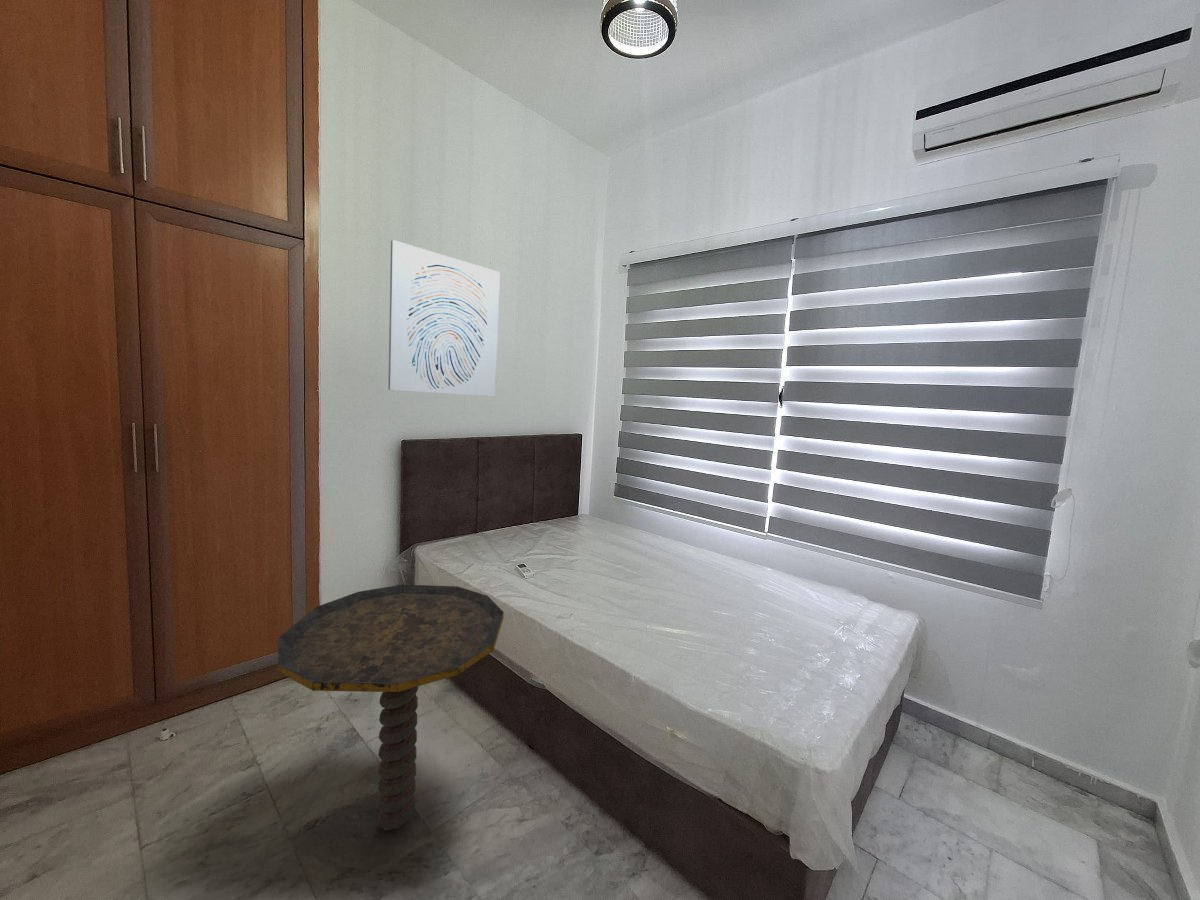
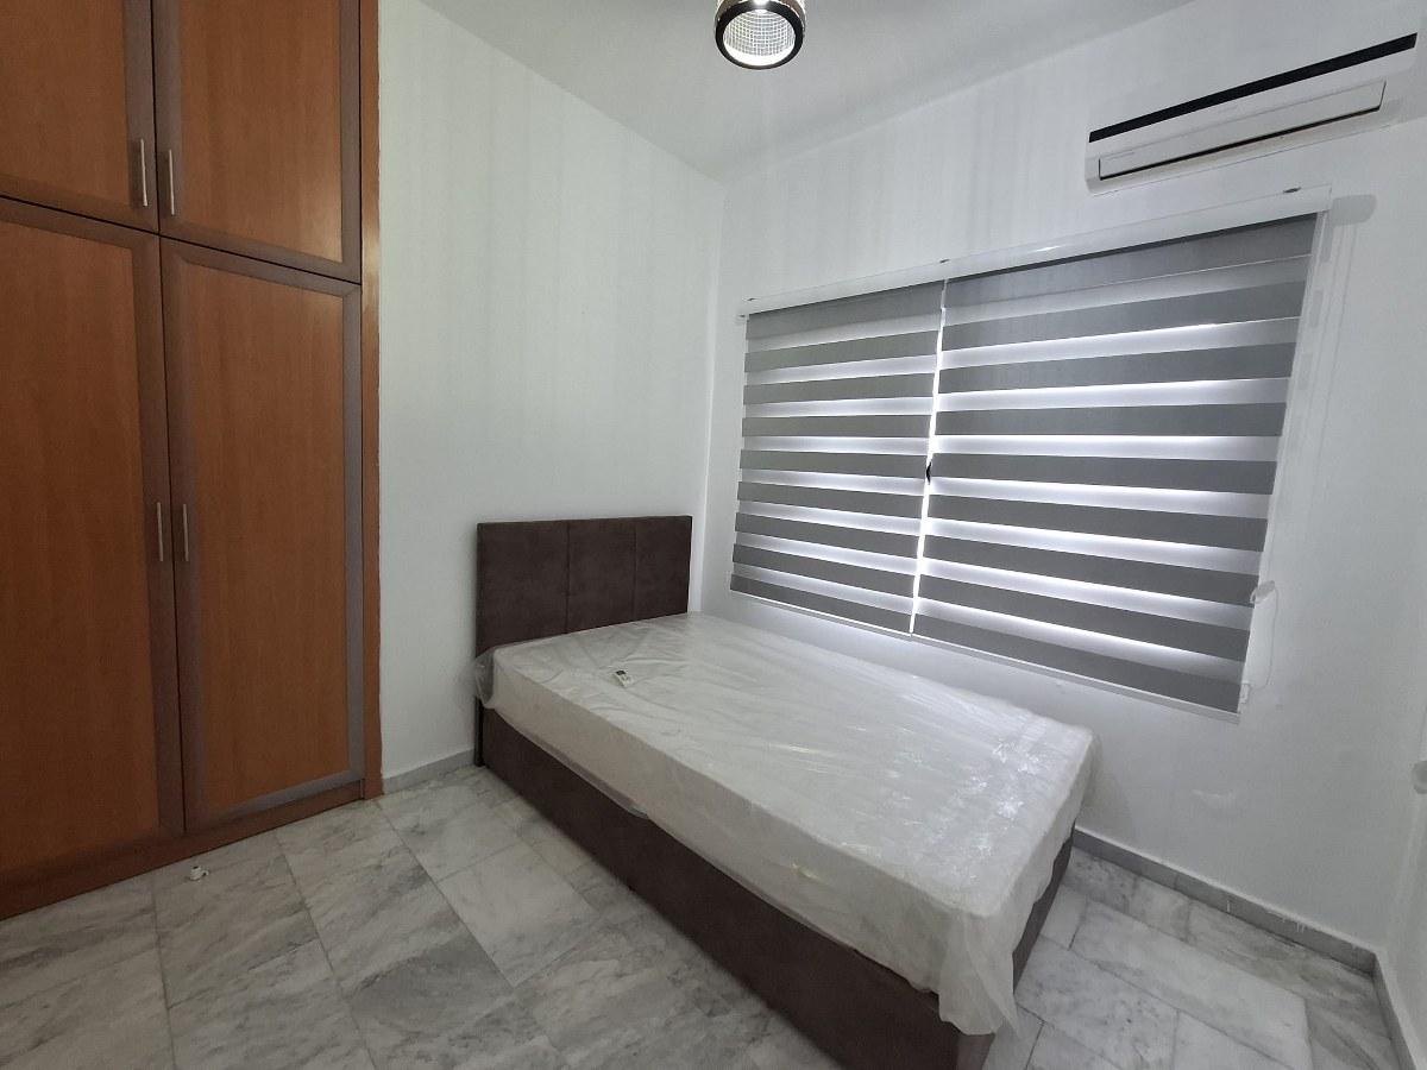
- side table (398, 725)
- wall art (448, 326)
